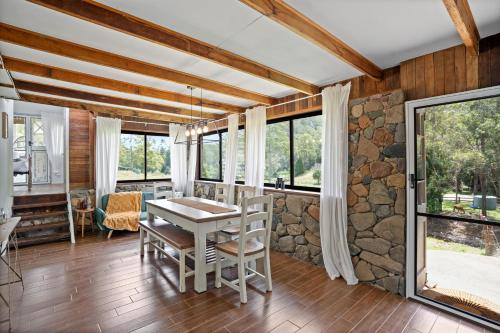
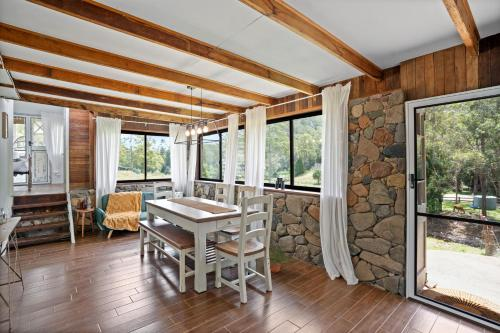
+ potted plant (277, 260)
